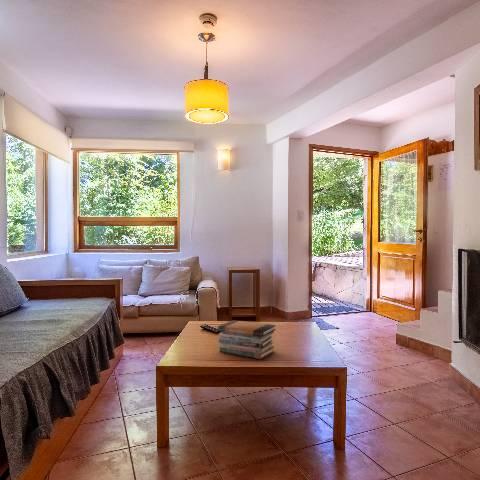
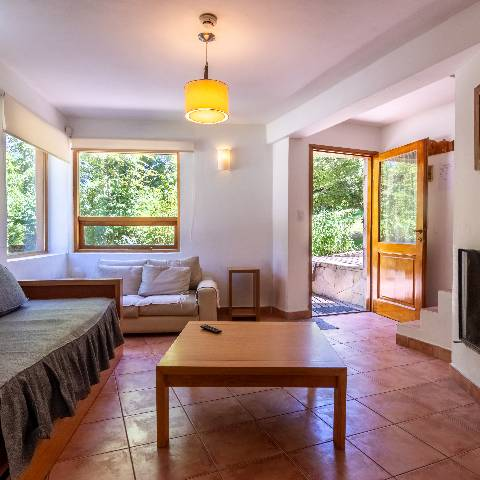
- book stack (246, 338)
